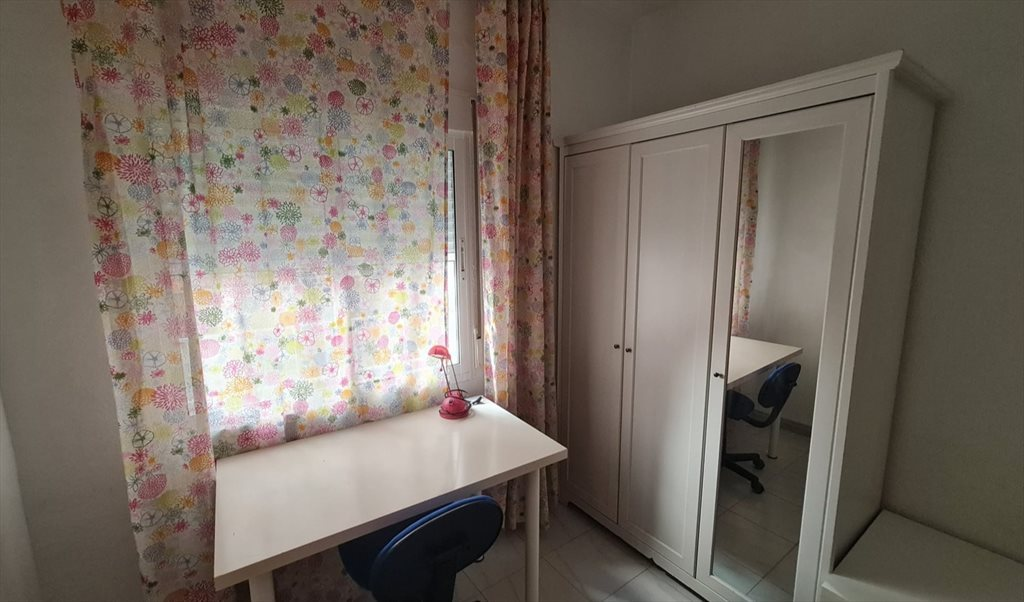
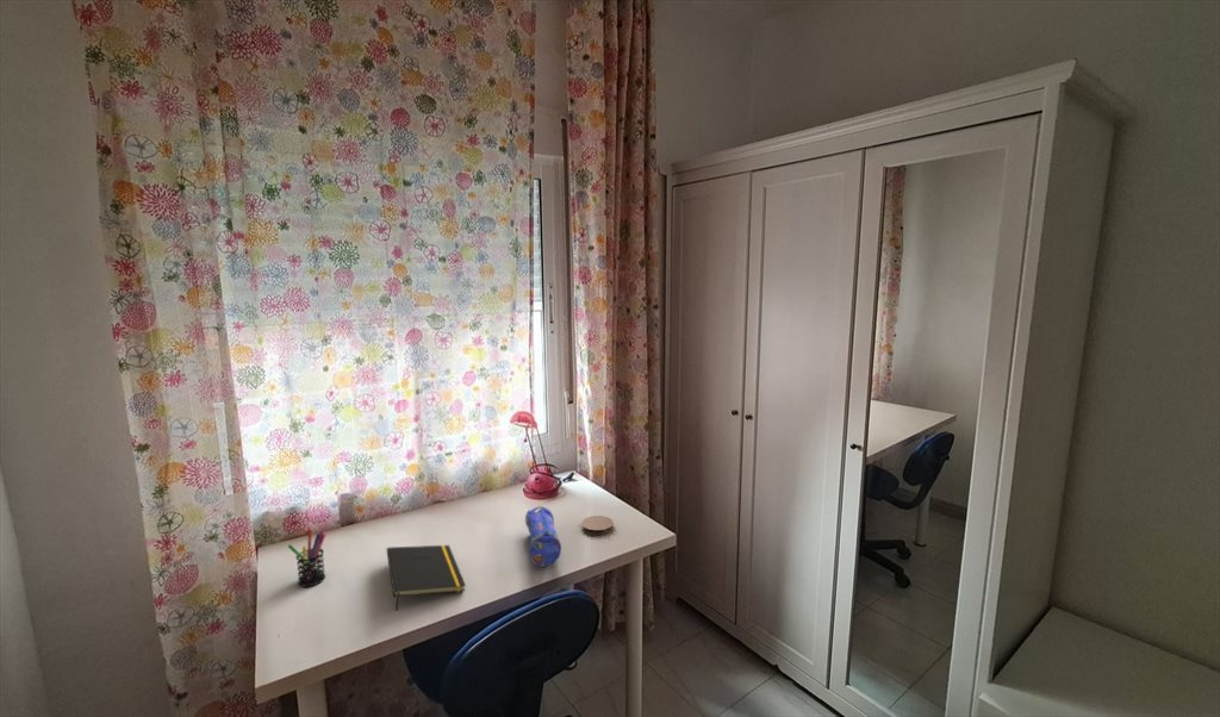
+ coaster (597, 524)
+ notepad (424, 568)
+ pencil case (542, 532)
+ pen holder (306, 556)
